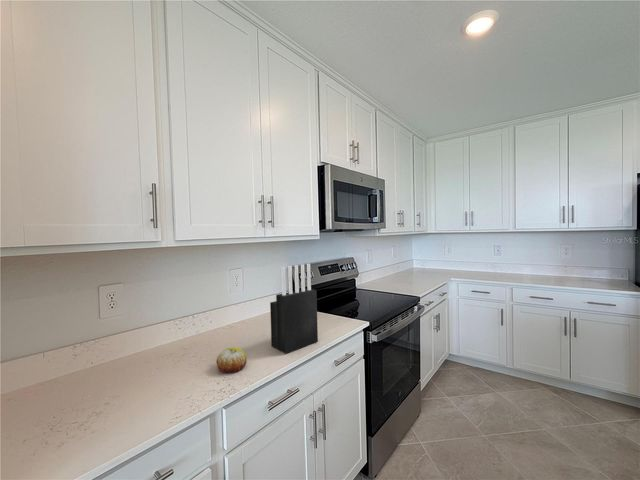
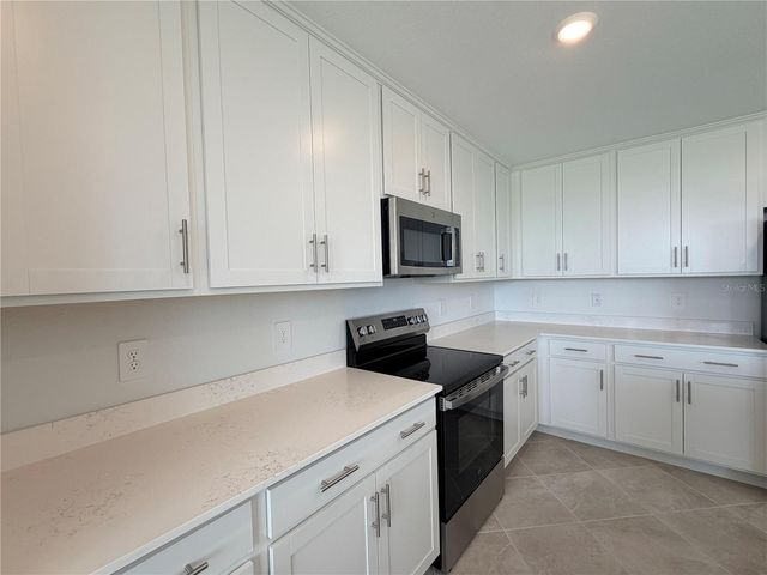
- knife block (292, 304)
- fruit (231, 358)
